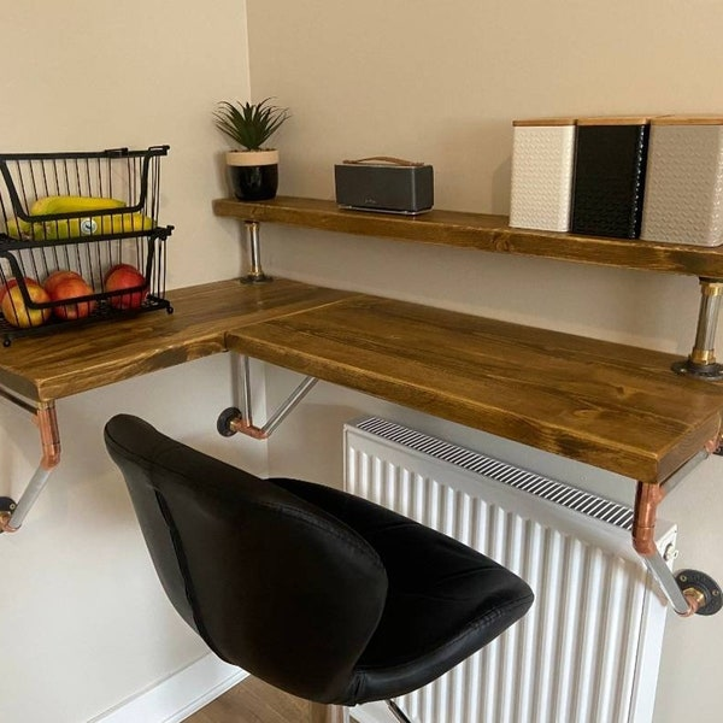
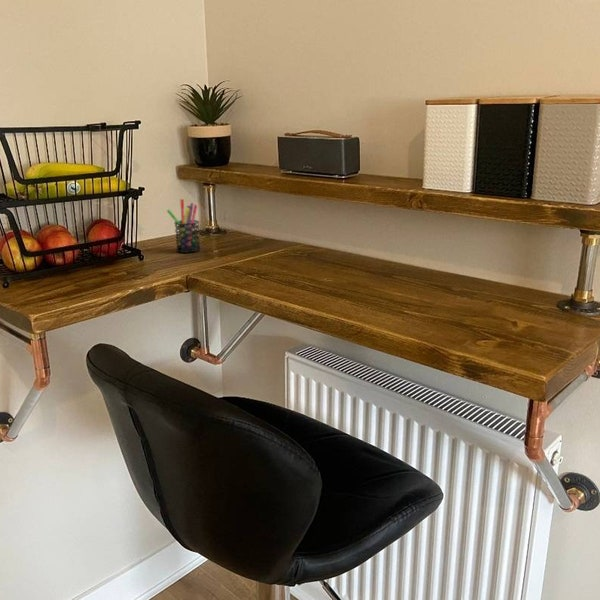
+ pen holder (183, 225)
